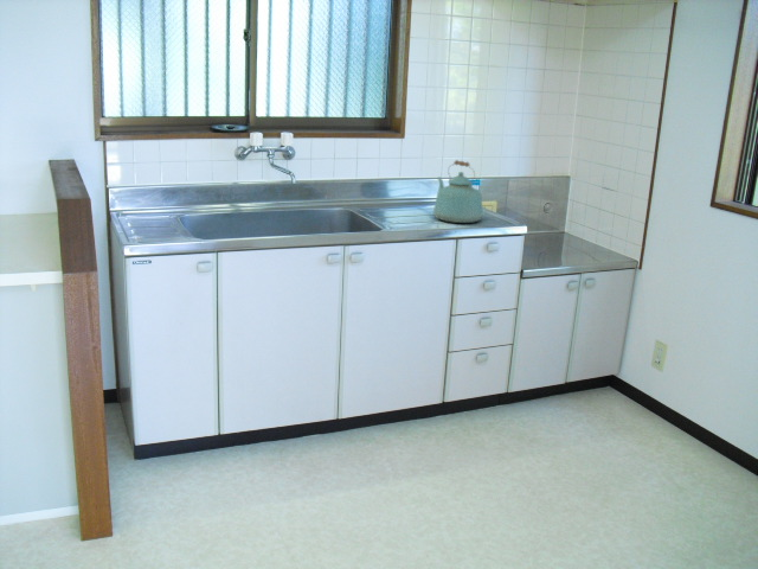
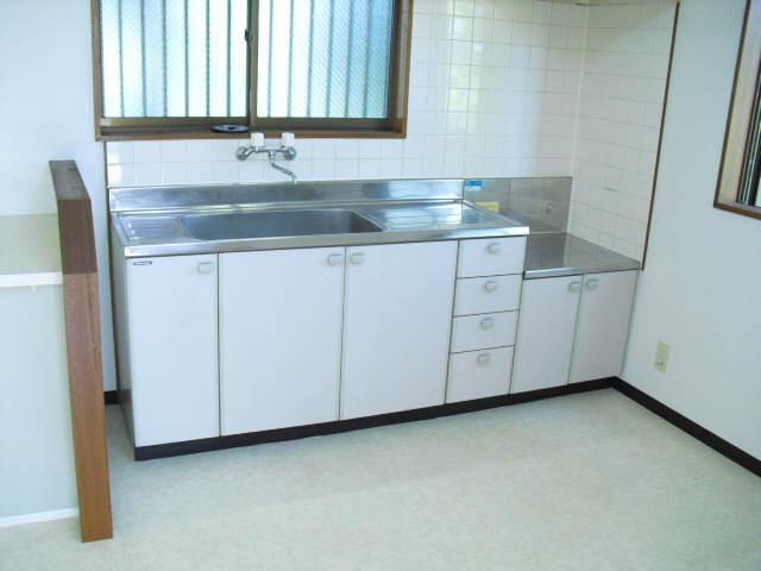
- kettle (456, 190)
